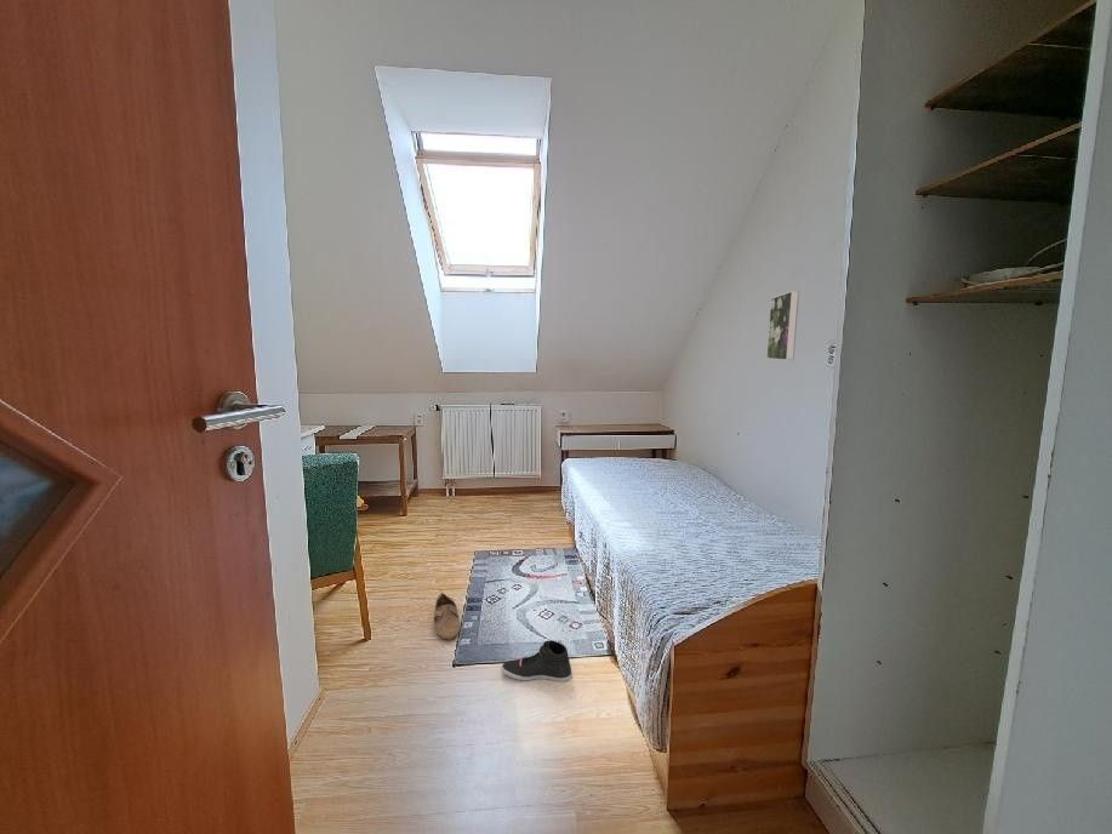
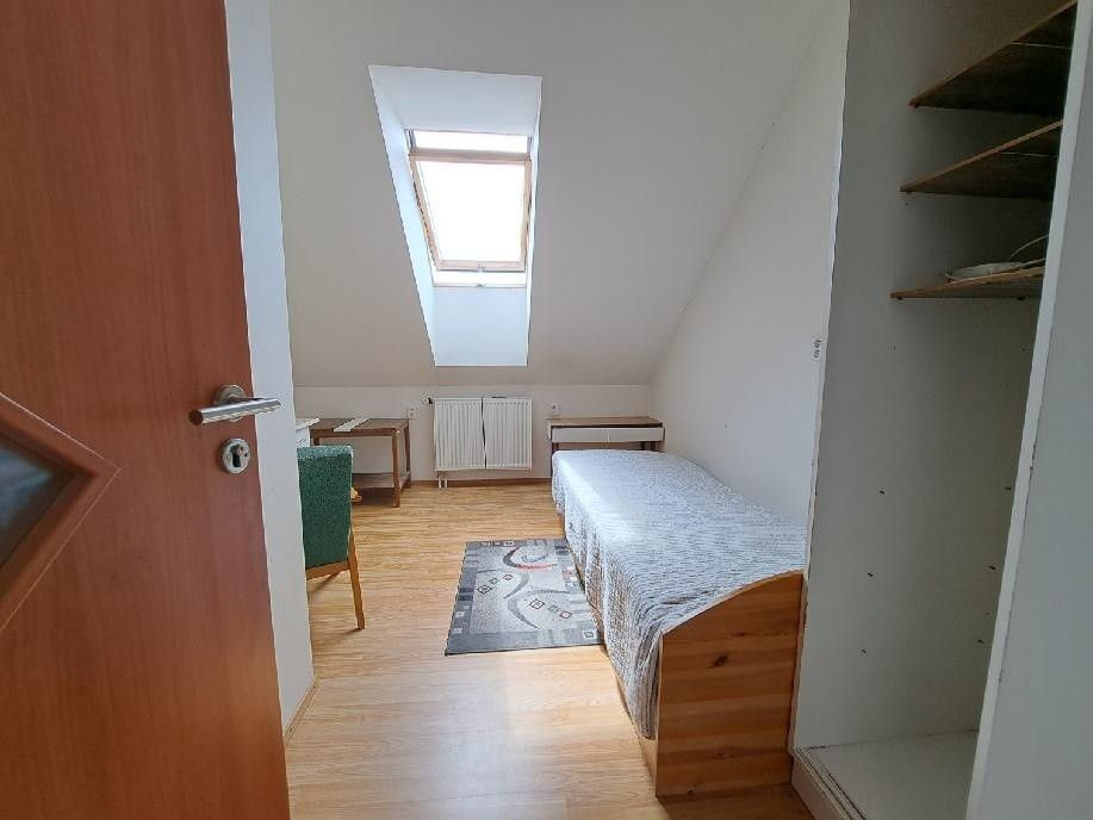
- shoe (447, 613)
- sneaker (536, 657)
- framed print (781, 327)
